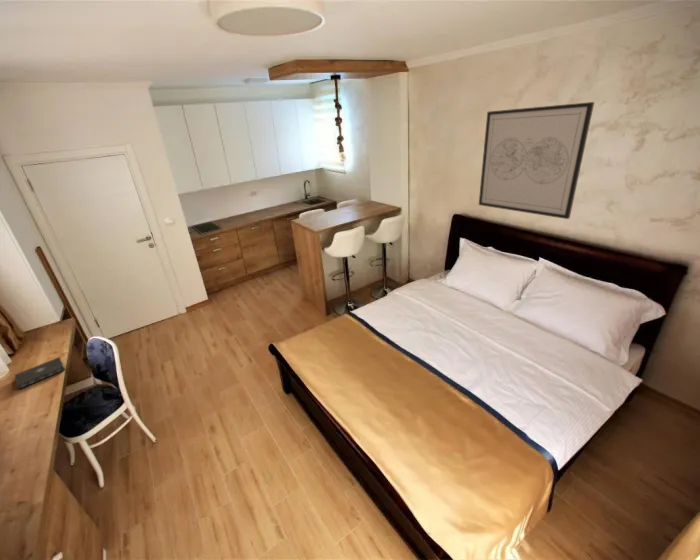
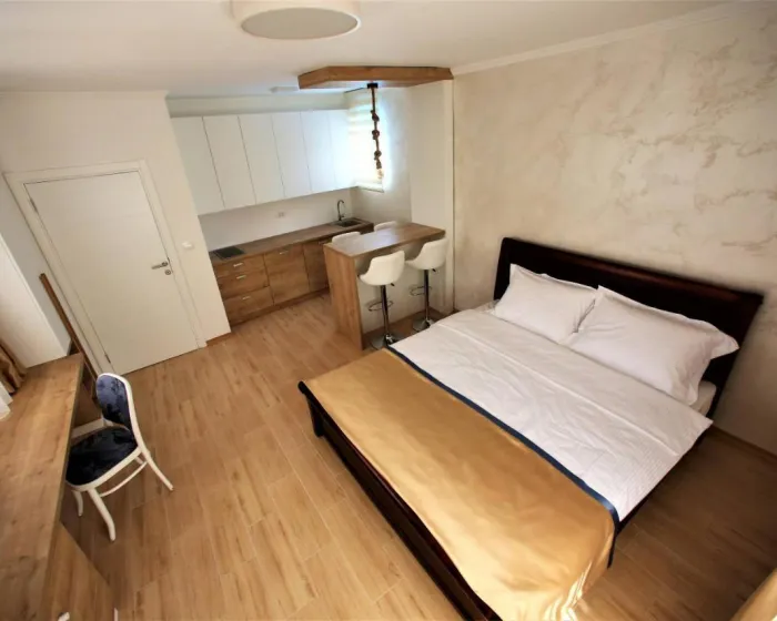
- wall art (526, 162)
- book (40, 372)
